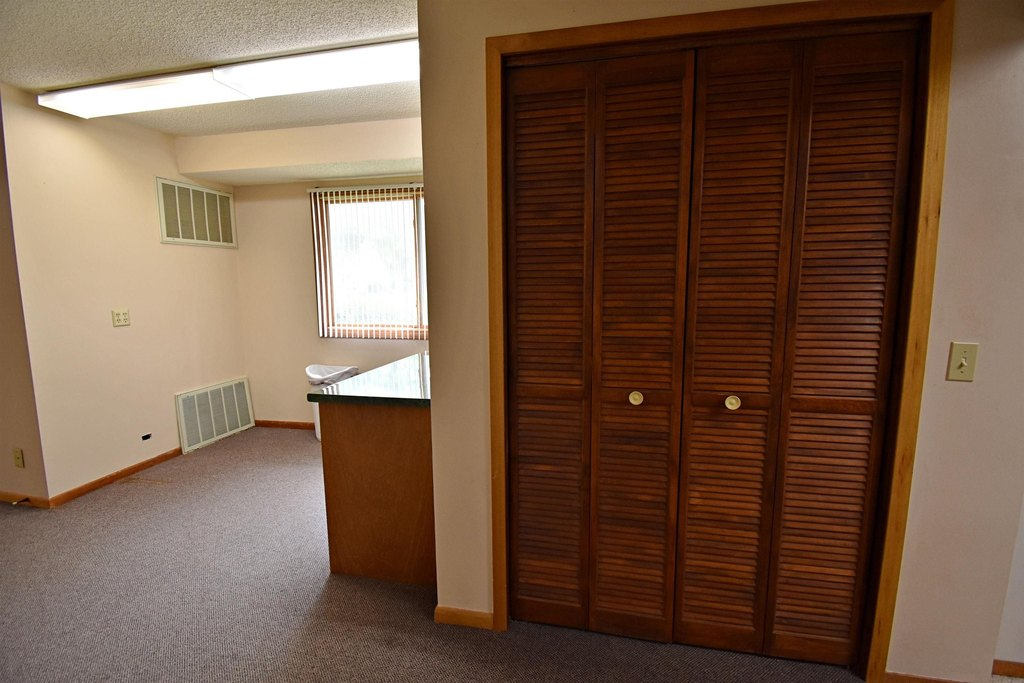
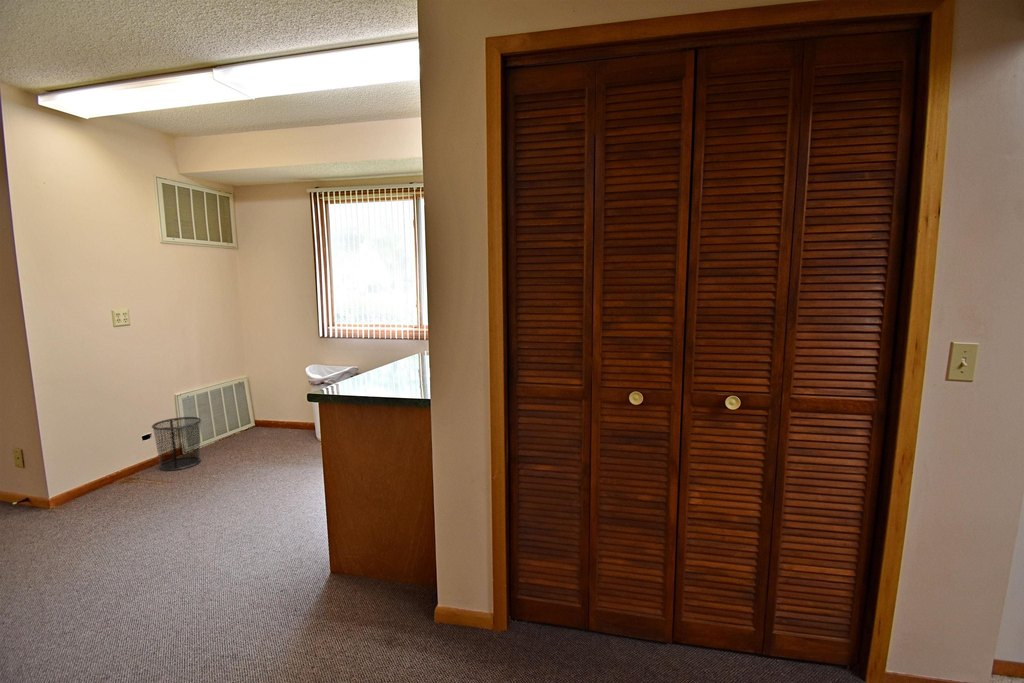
+ waste bin (178, 443)
